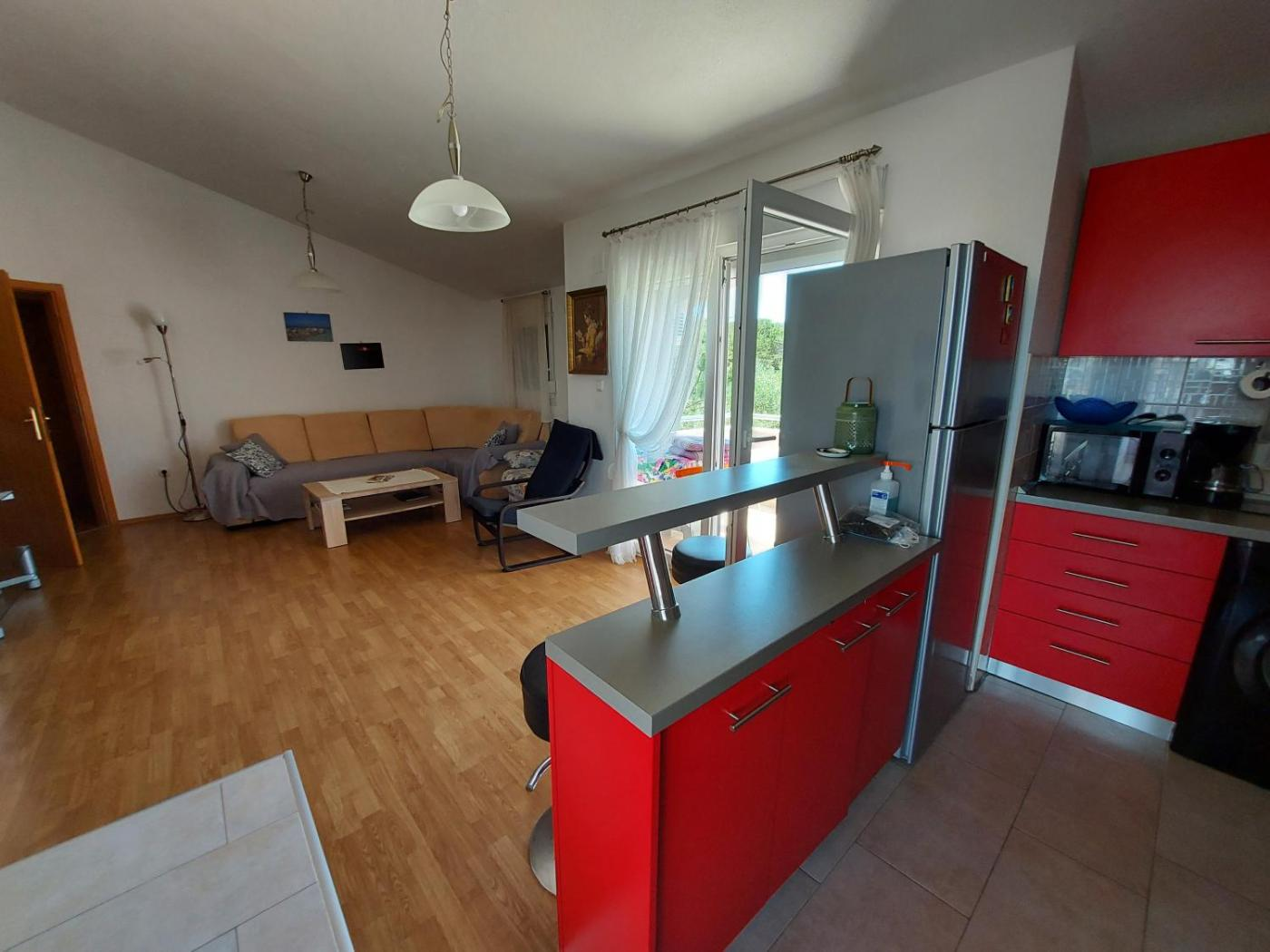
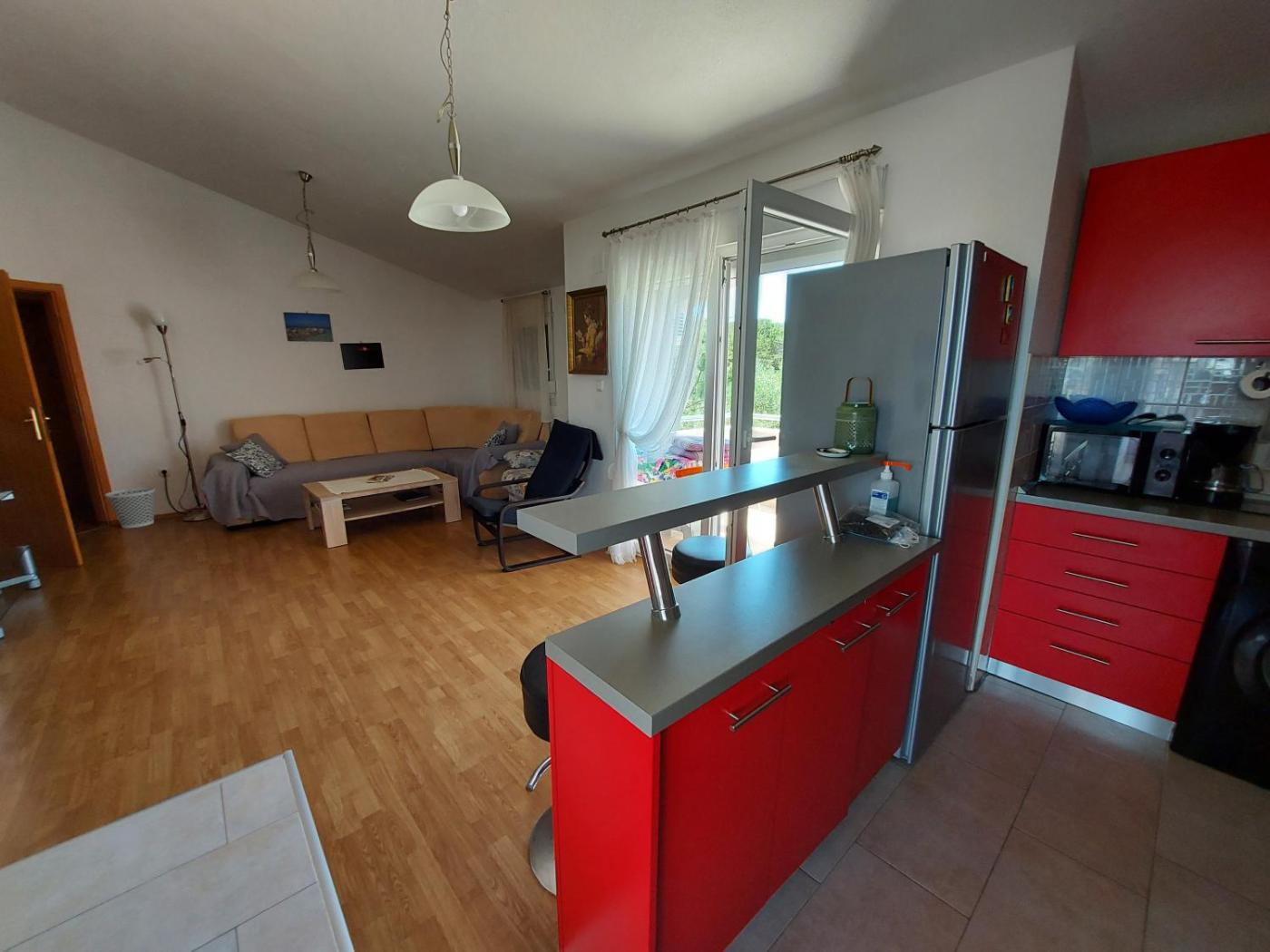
+ wastebasket (134, 508)
